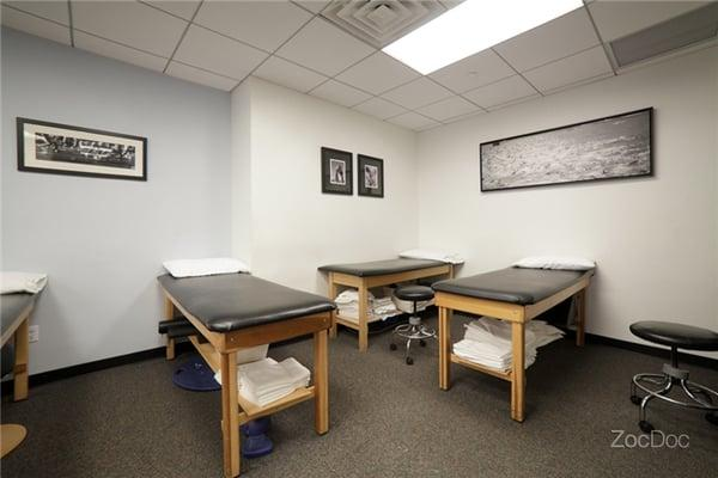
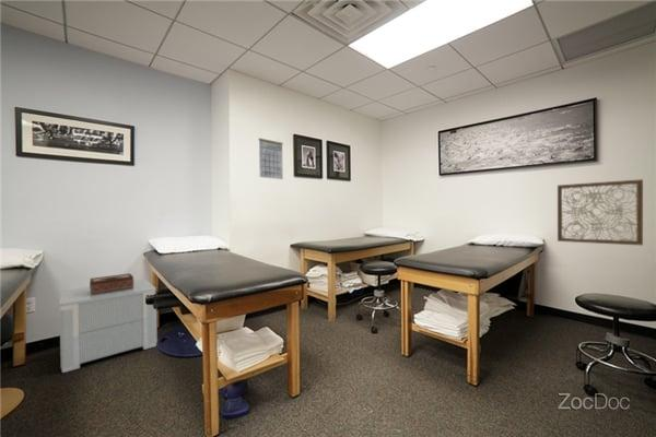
+ wall art (594, 214)
+ nightstand (109, 318)
+ calendar (271, 154)
+ tissue box (112, 283)
